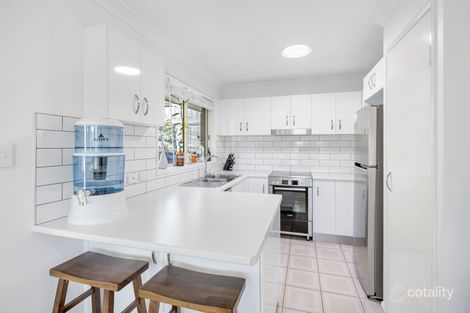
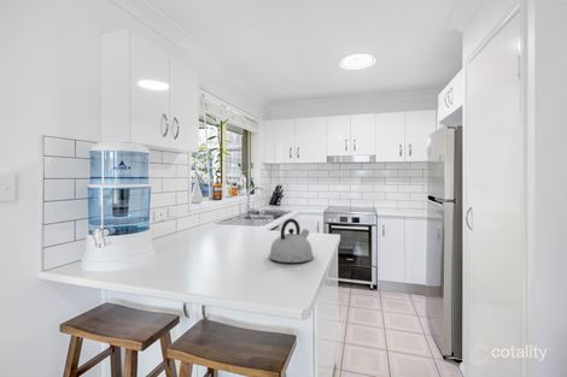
+ kettle (292, 237)
